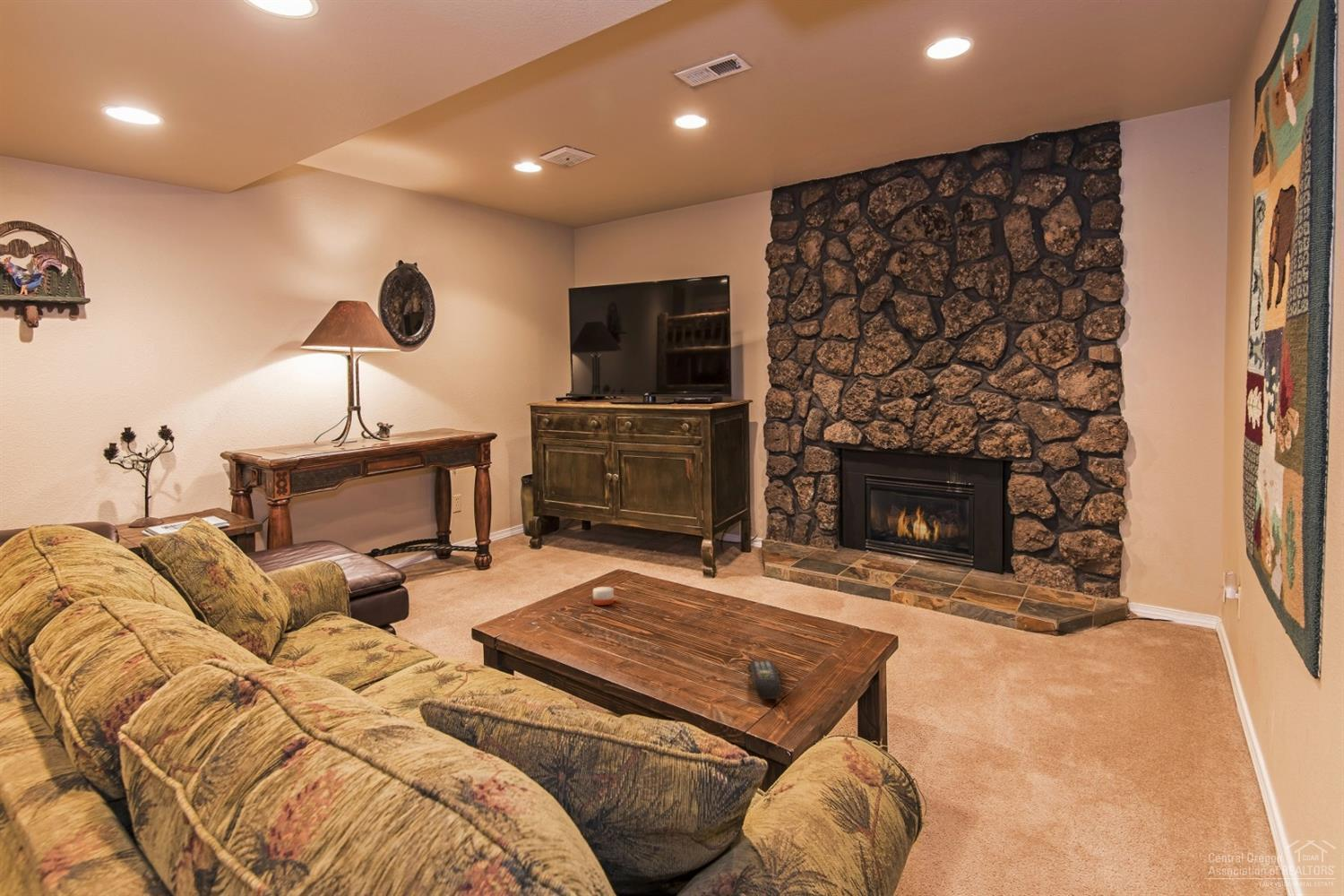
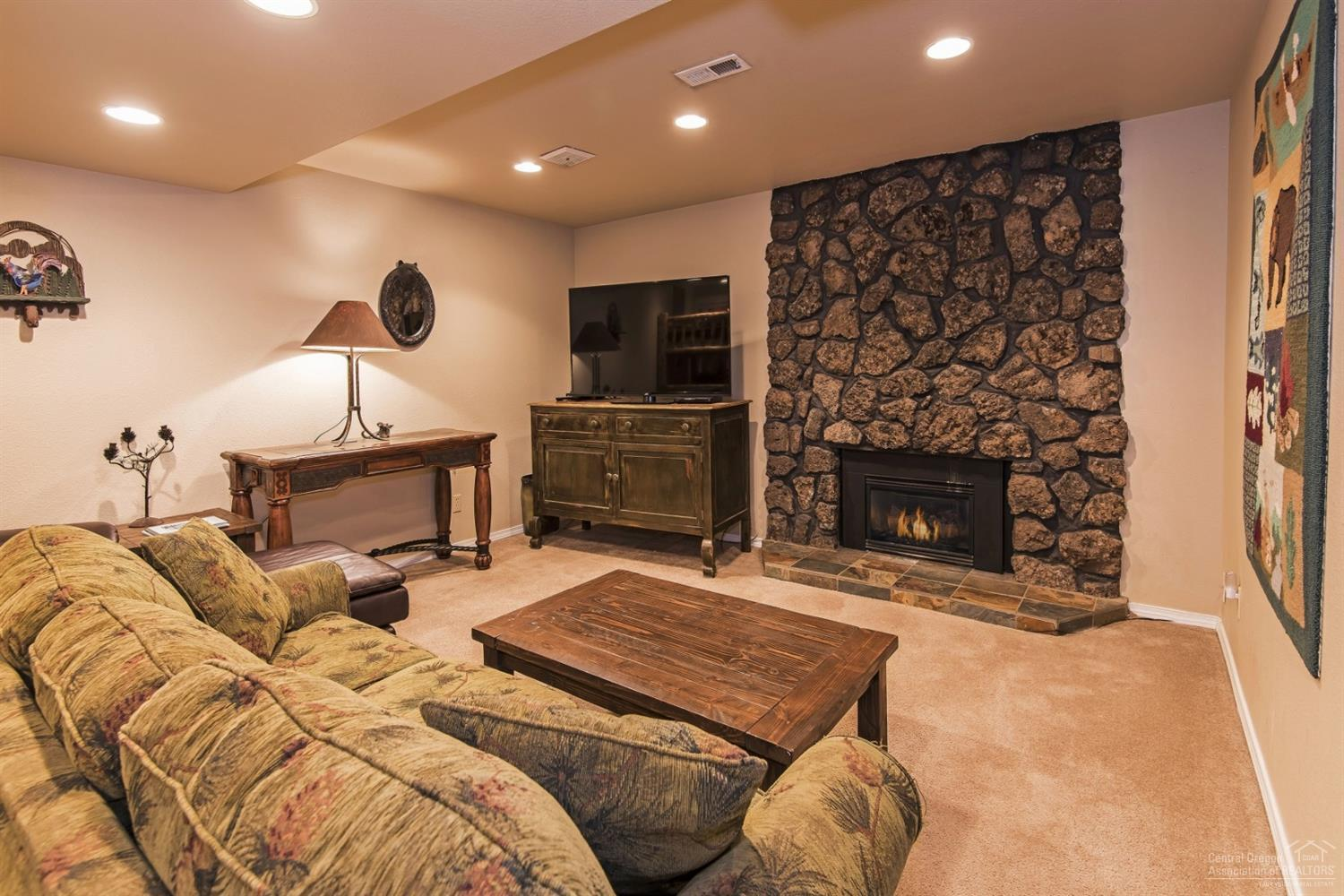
- candle (603, 588)
- remote control (764, 676)
